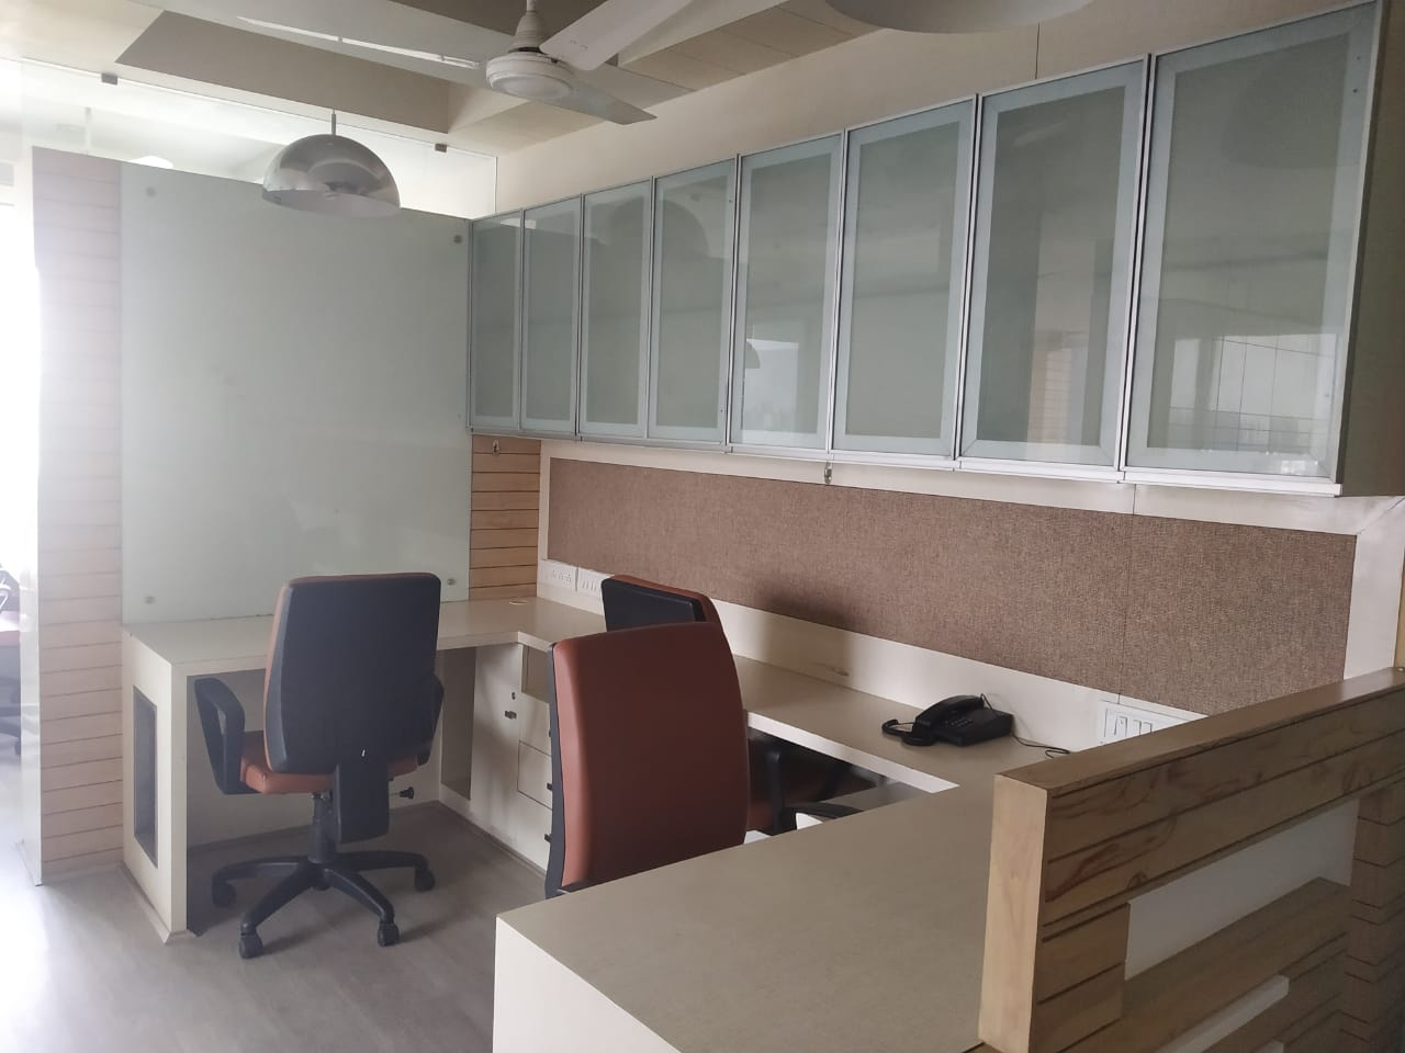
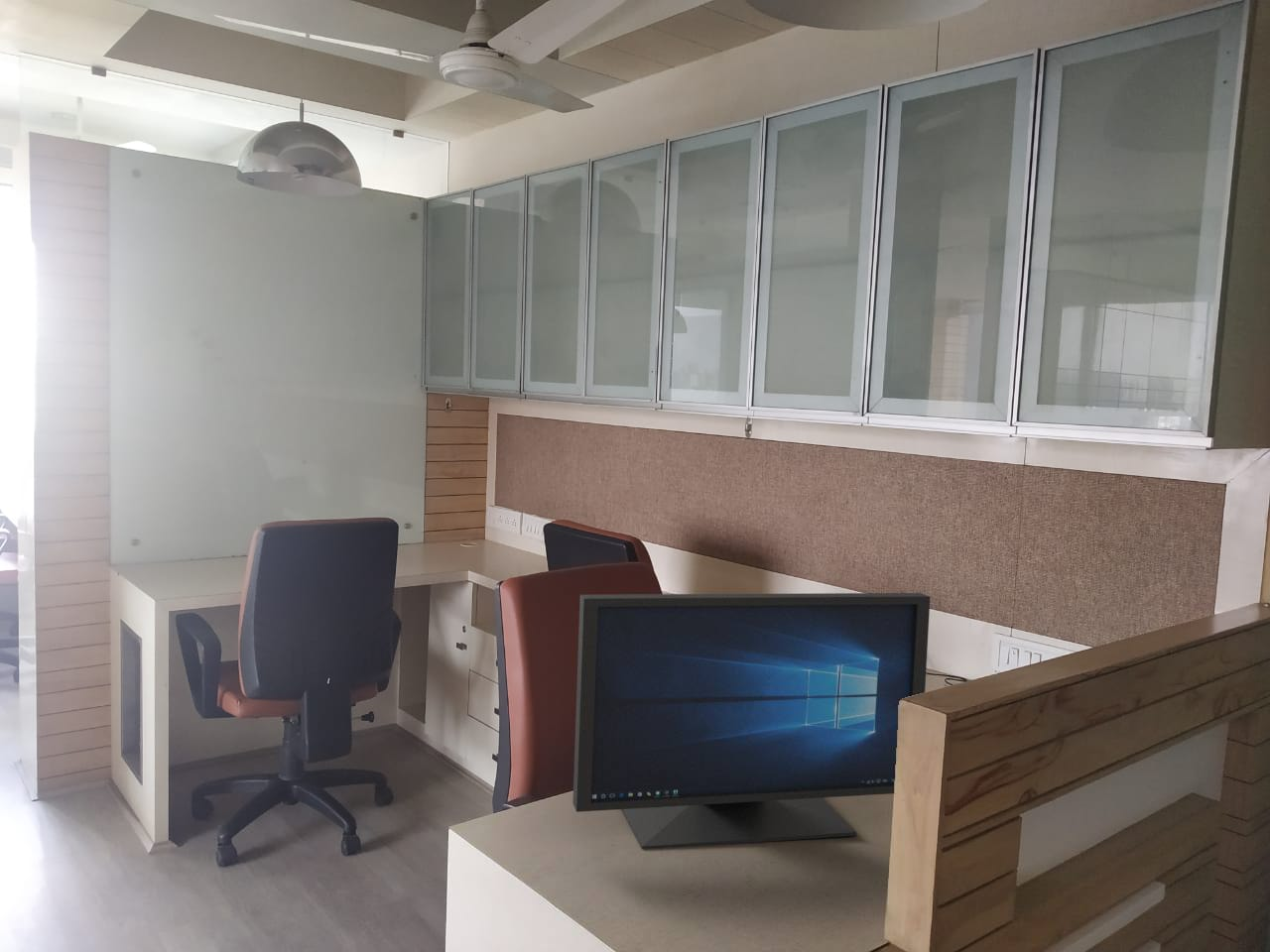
+ monitor (738, 702)
